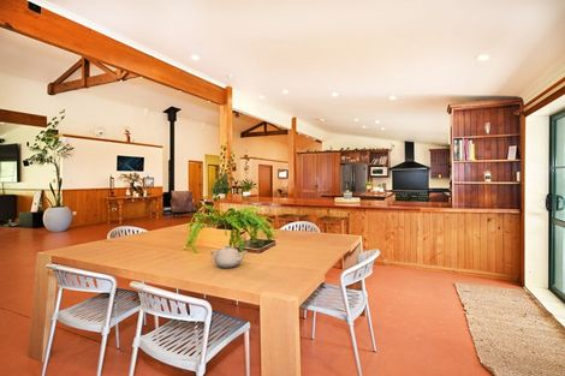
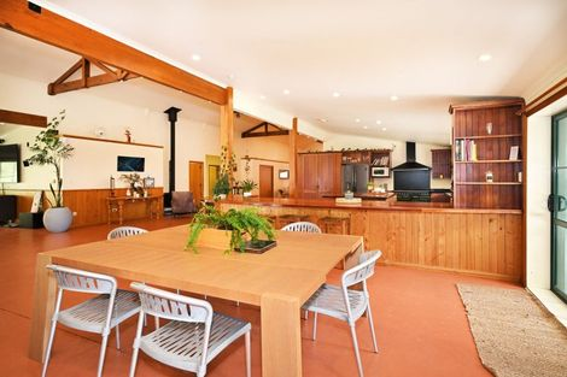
- teapot (228, 255)
